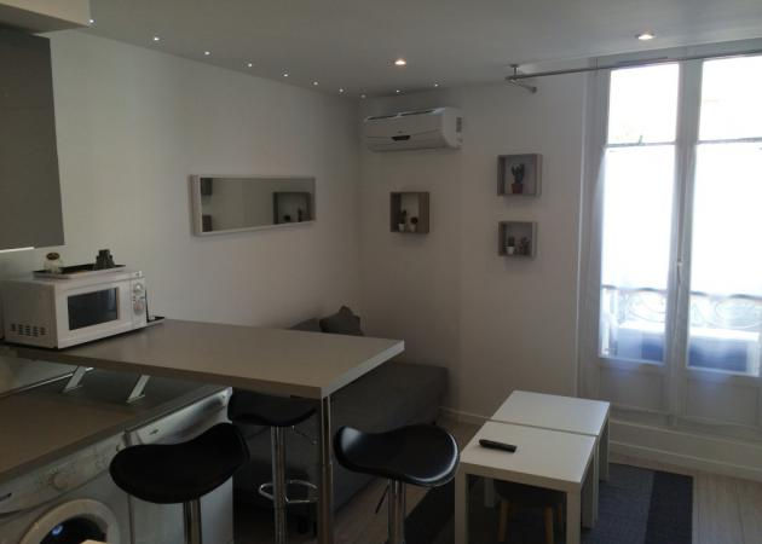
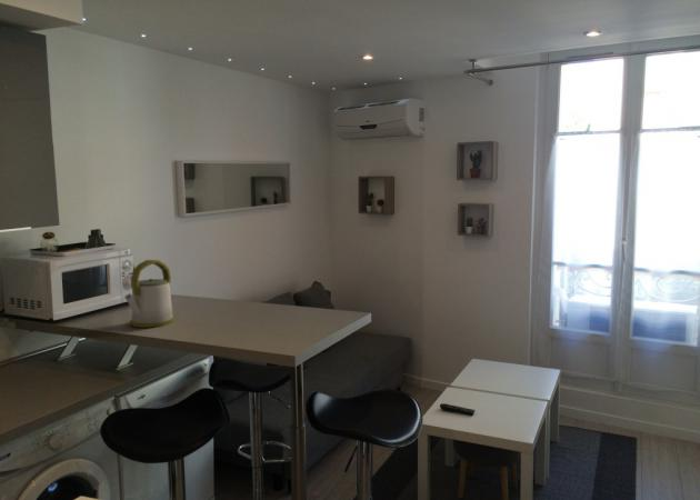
+ kettle (148, 291)
